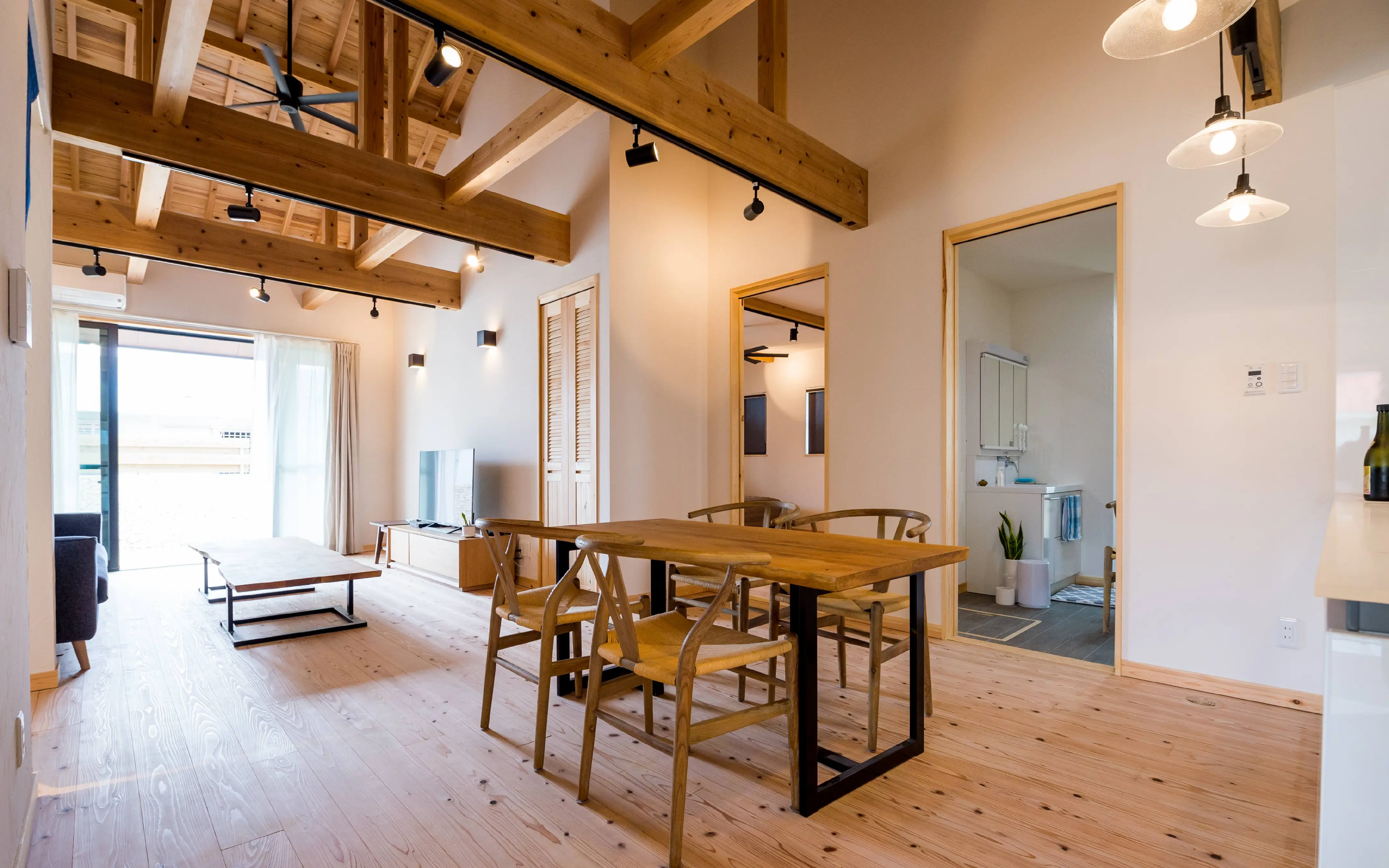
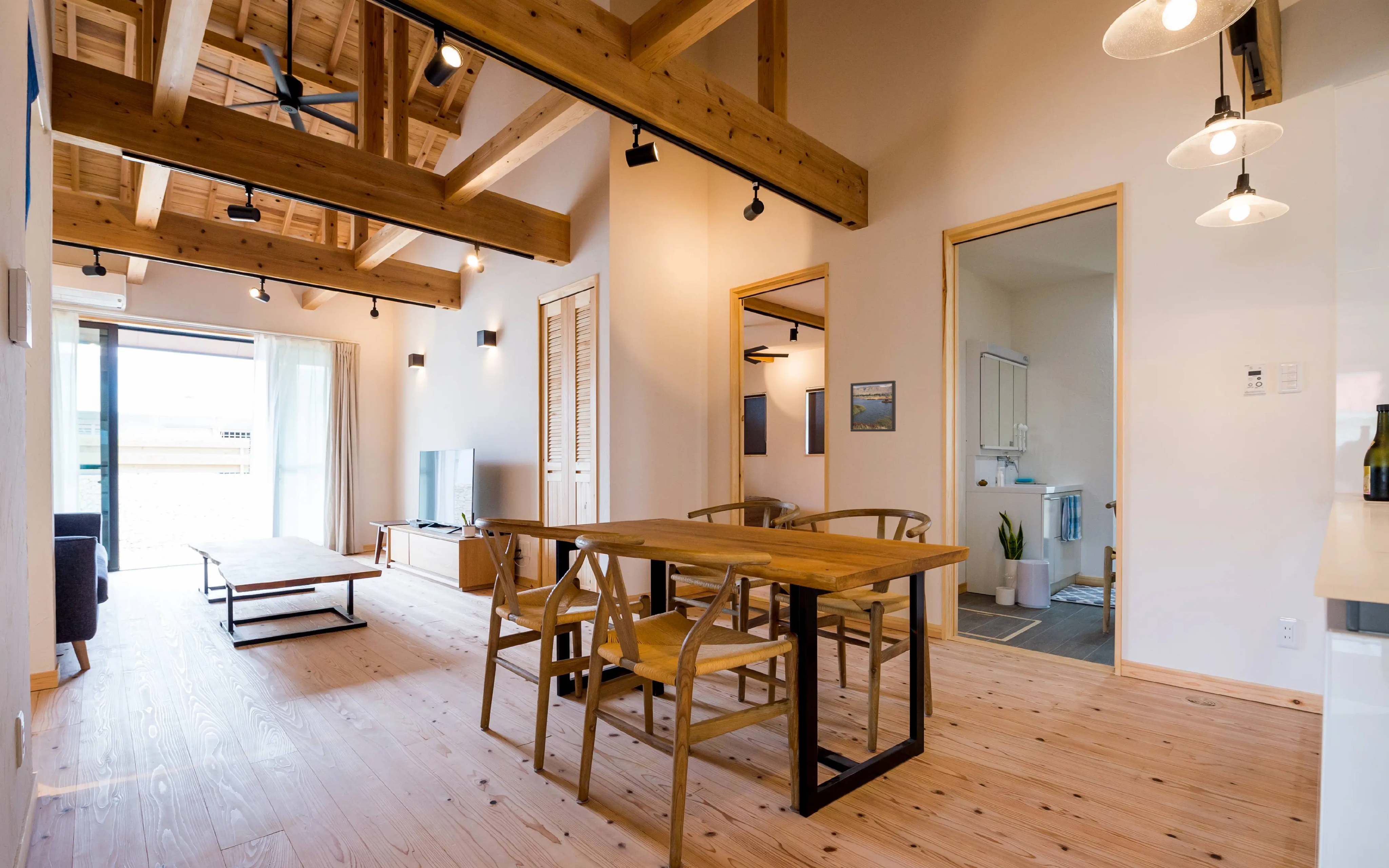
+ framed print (872, 407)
